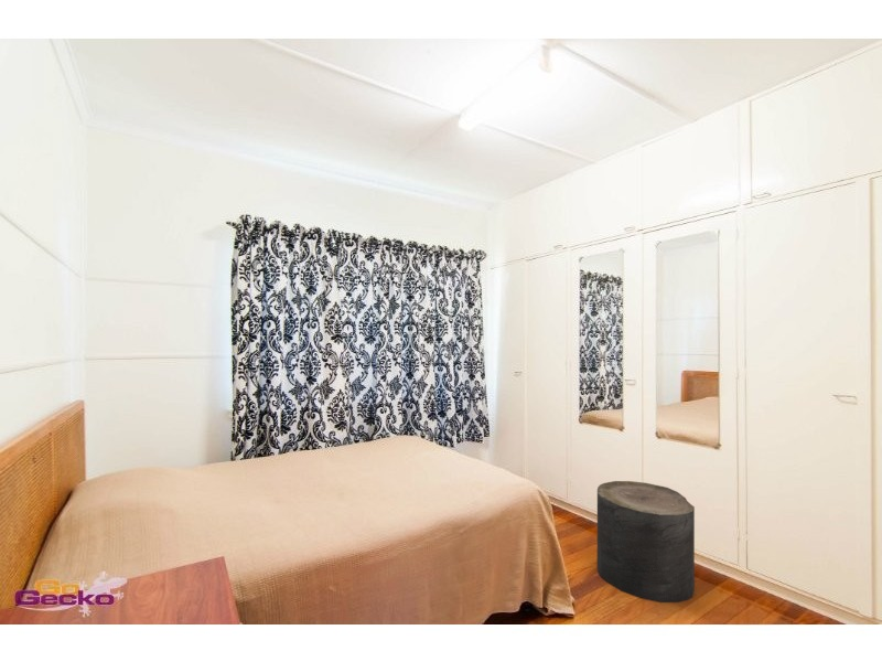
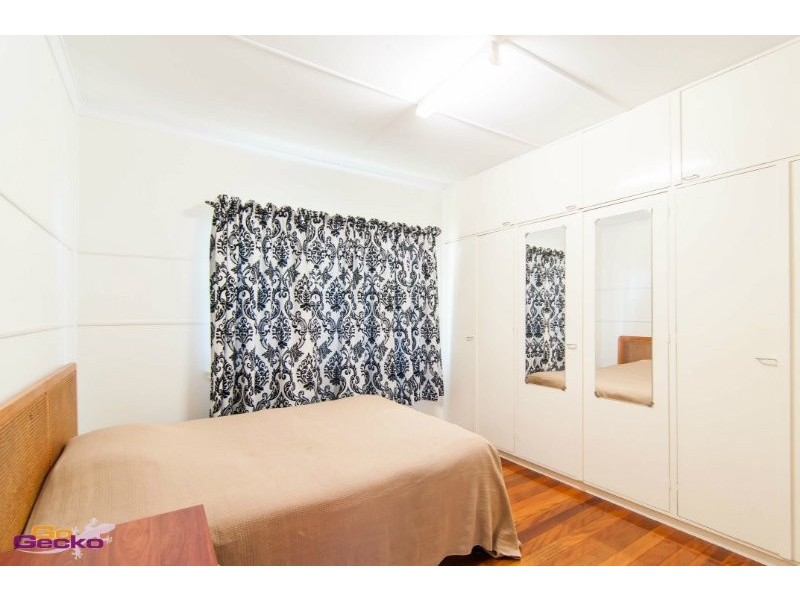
- stool (643, 535)
